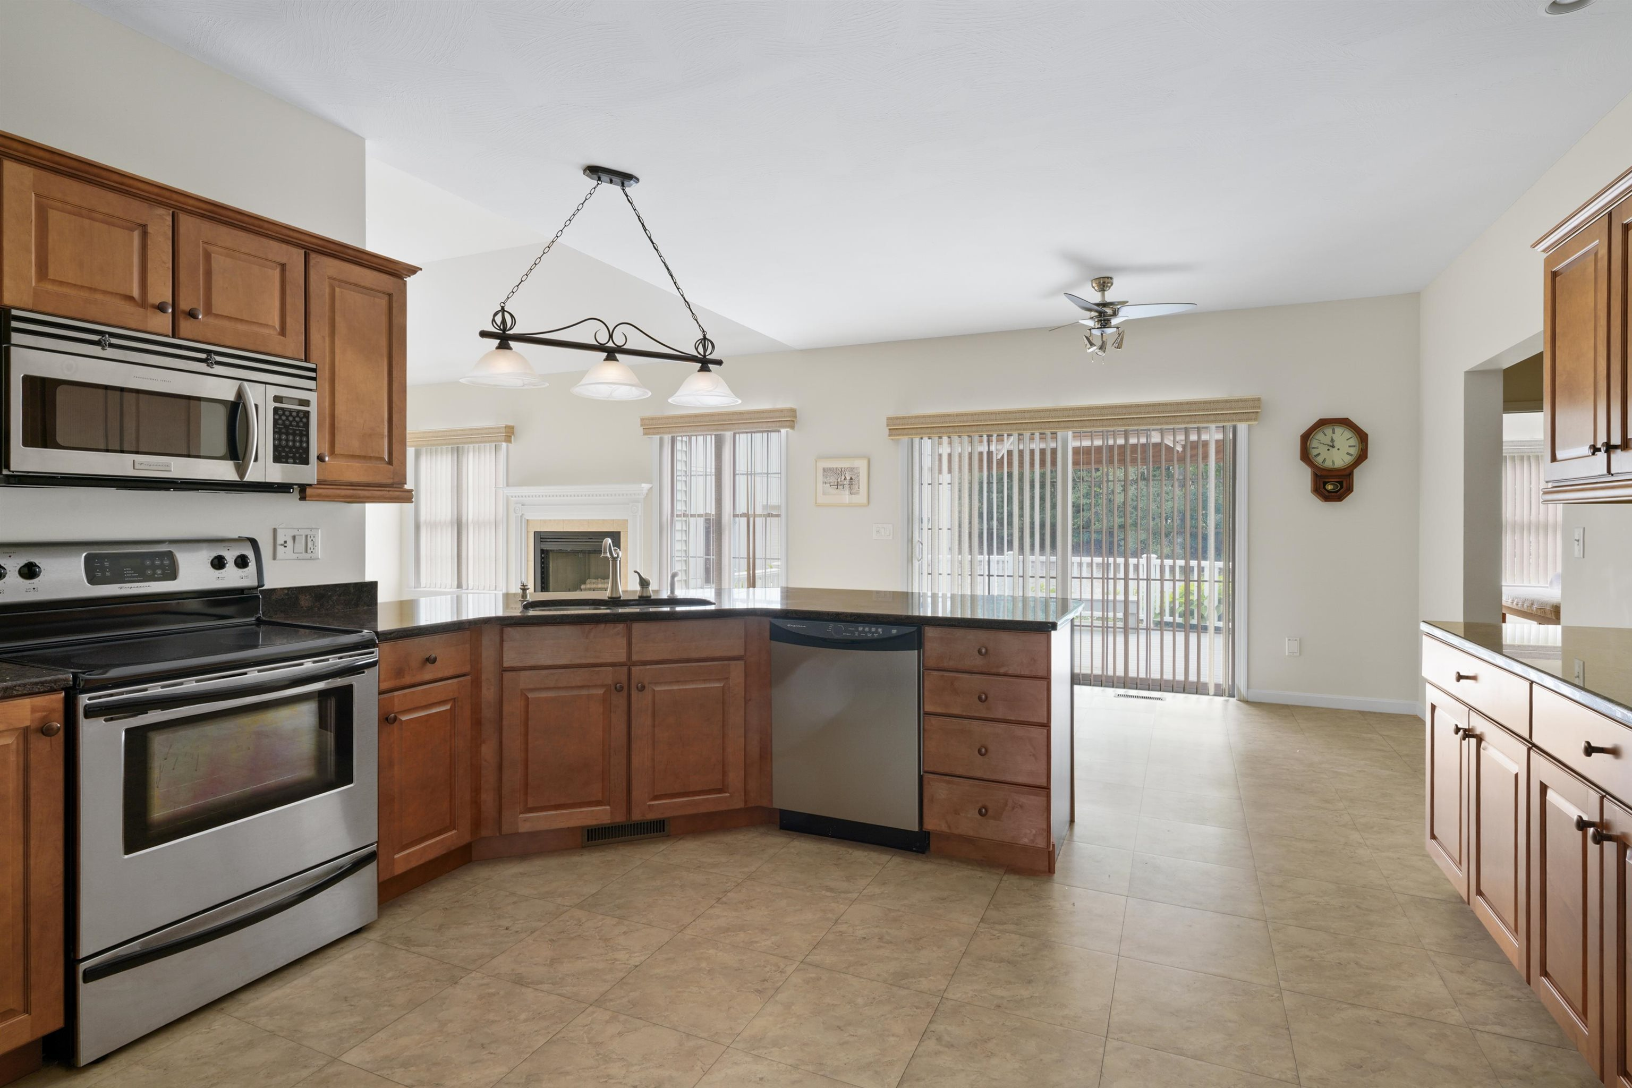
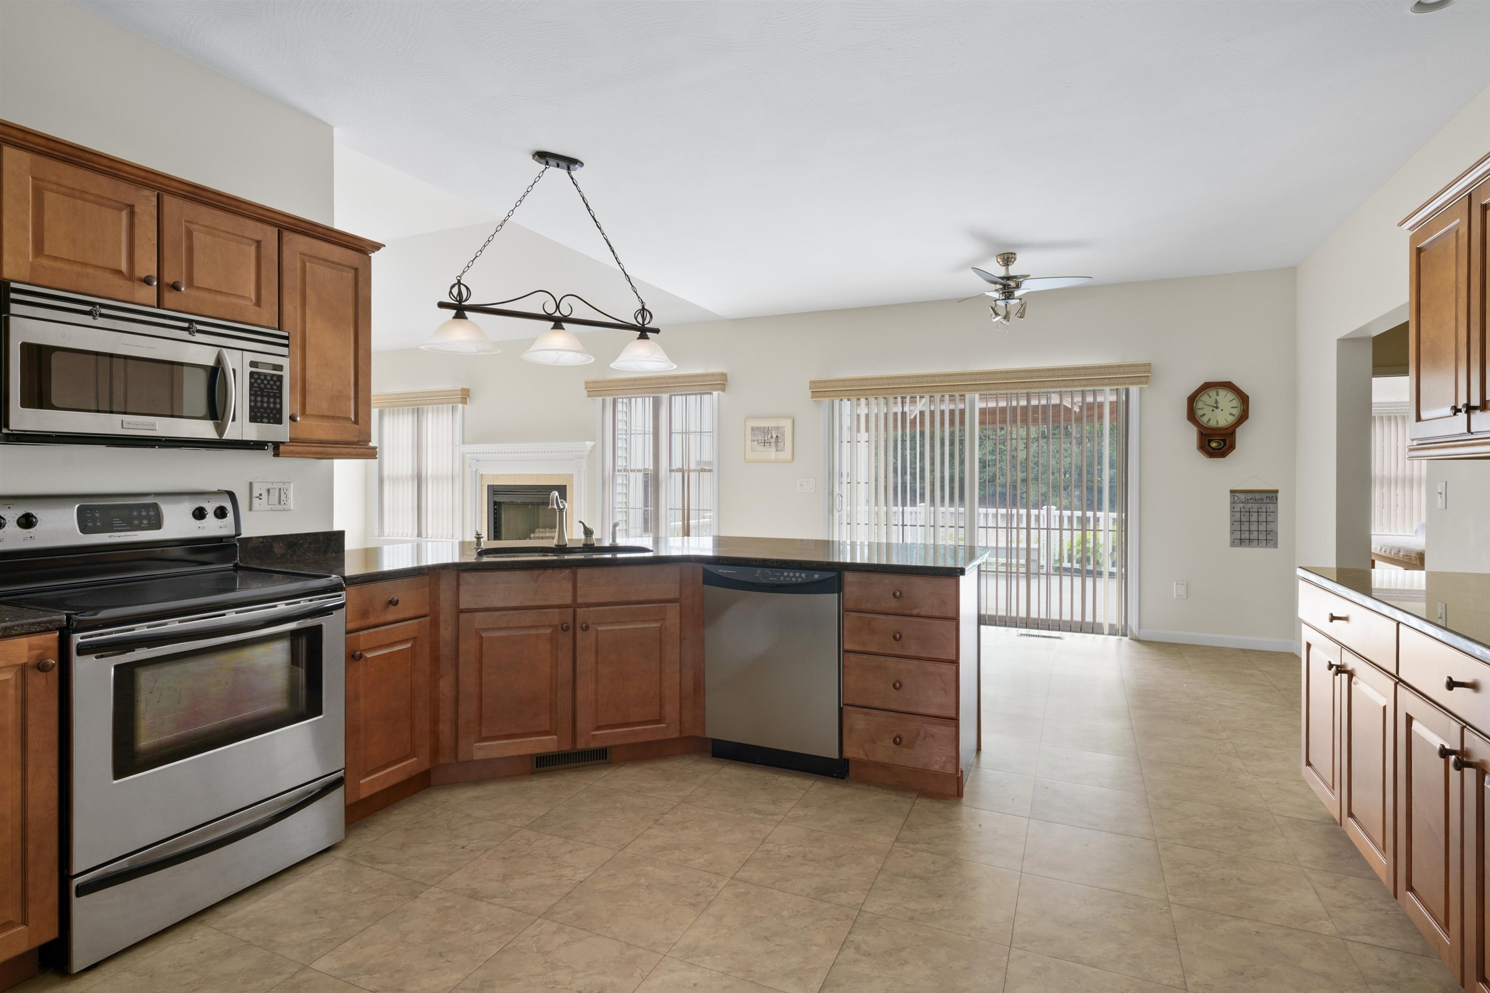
+ calendar (1253, 512)
